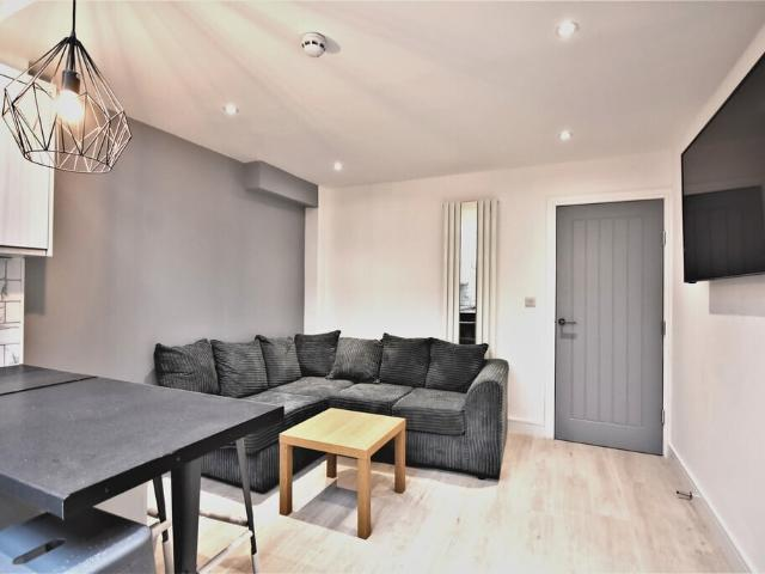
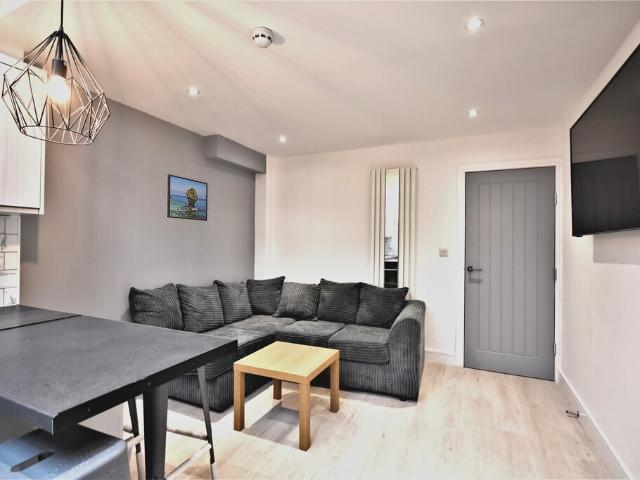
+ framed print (188, 199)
